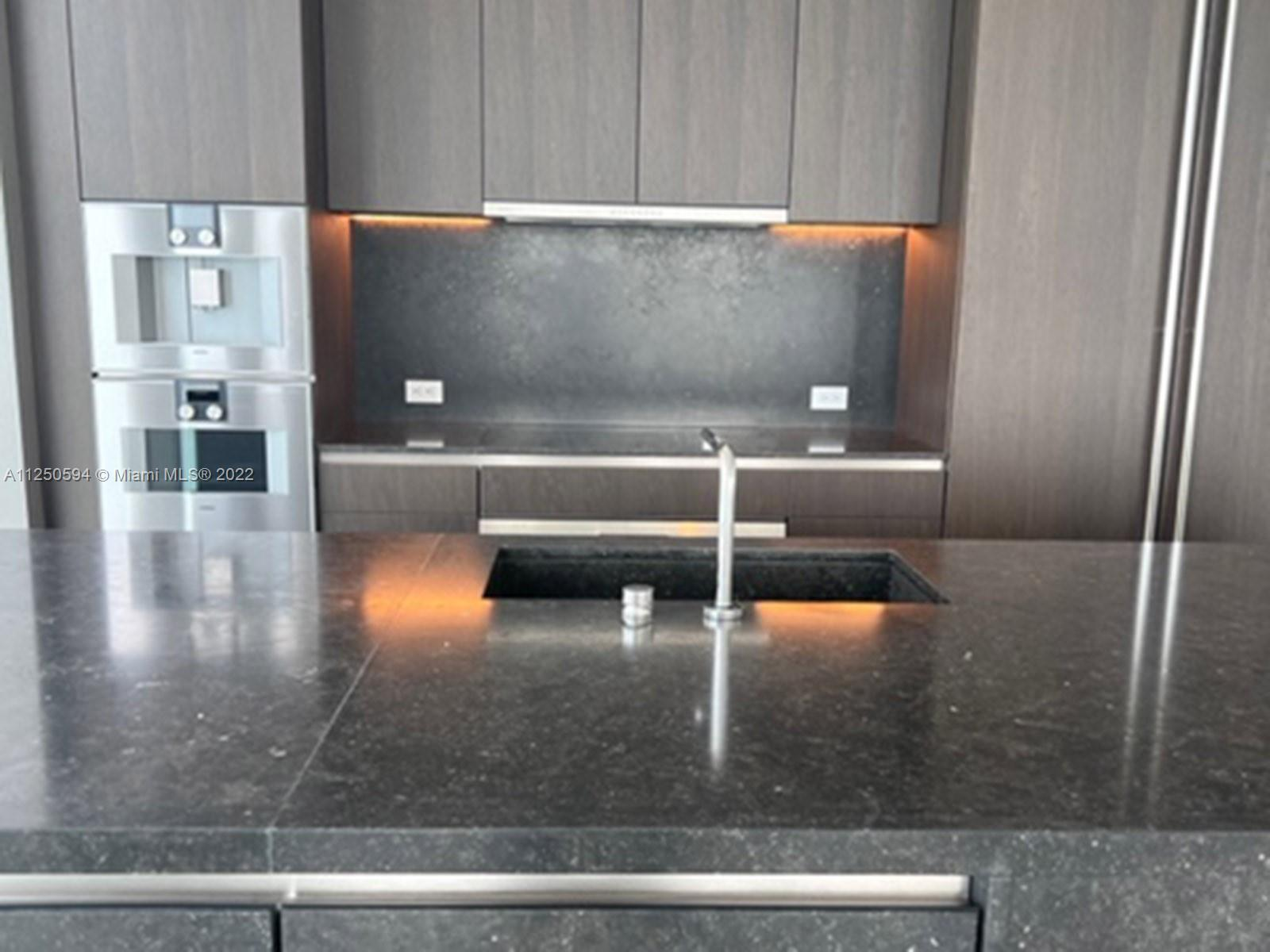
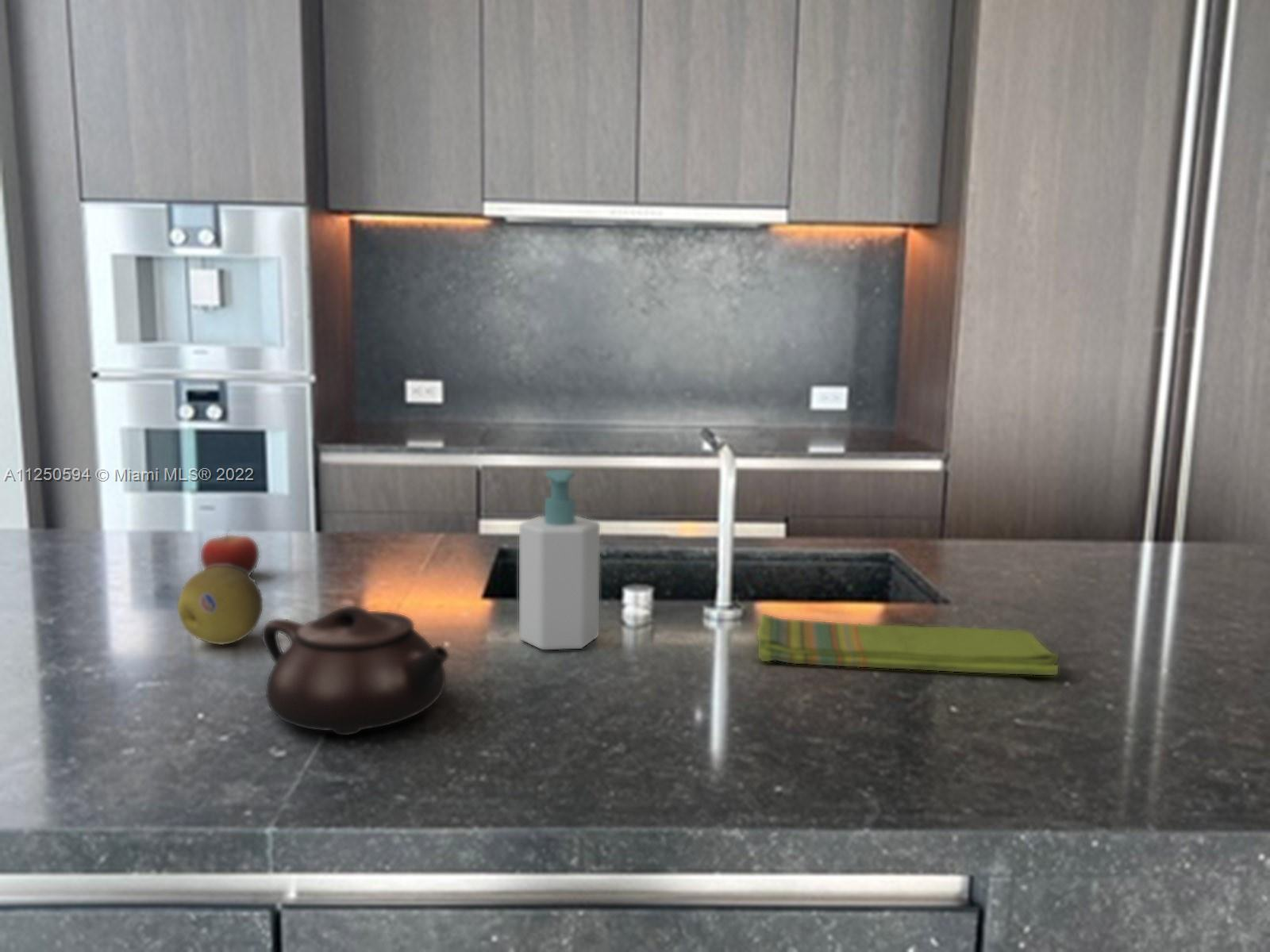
+ fruit (229, 554)
+ dish towel (898, 639)
+ fruit (221, 605)
+ soap bottle (560, 556)
+ teapot (356, 657)
